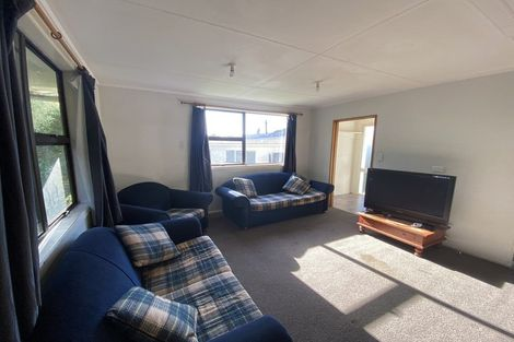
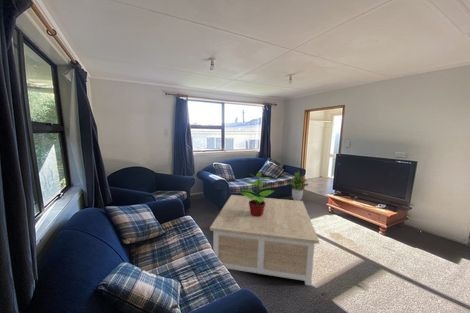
+ potted plant (259, 193)
+ potted plant (298, 186)
+ coffee table (263, 231)
